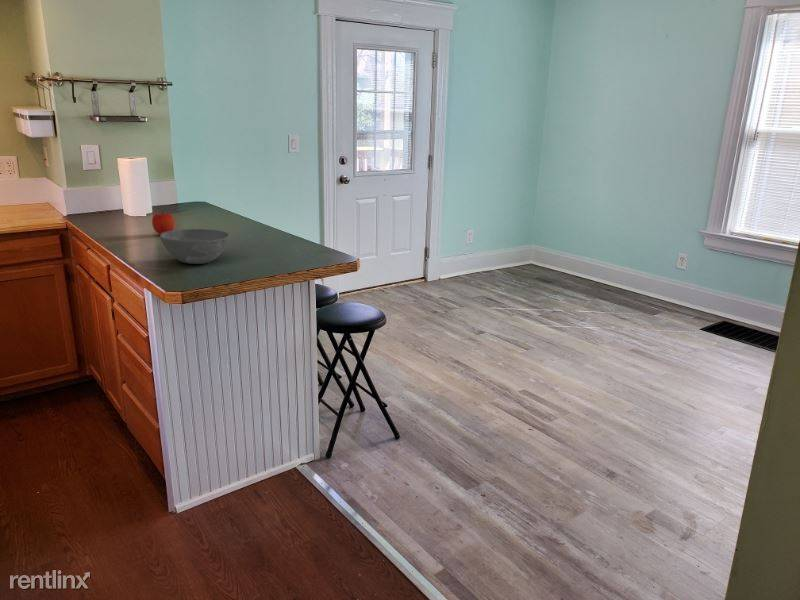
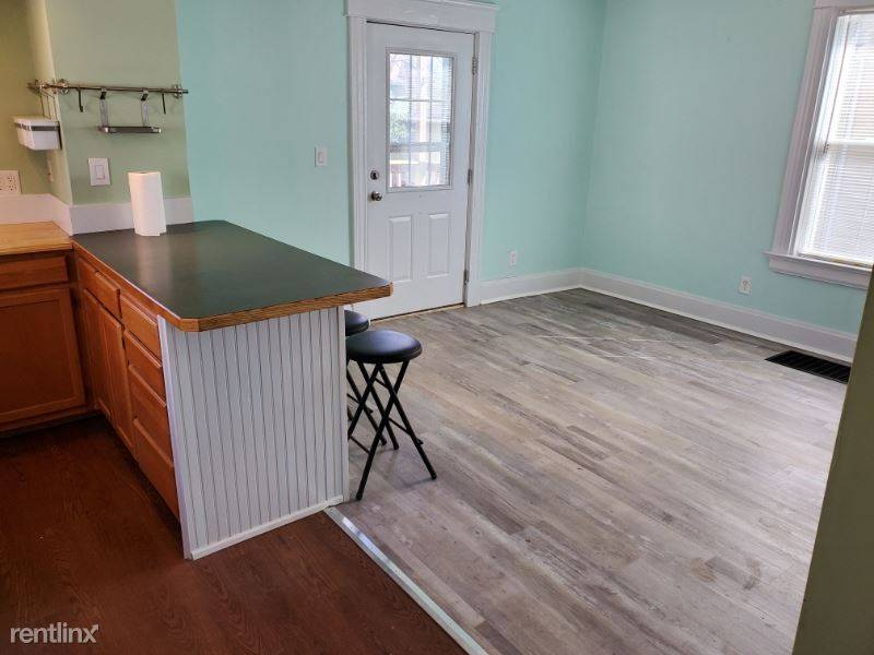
- bowl (196, 247)
- fruit (163, 222)
